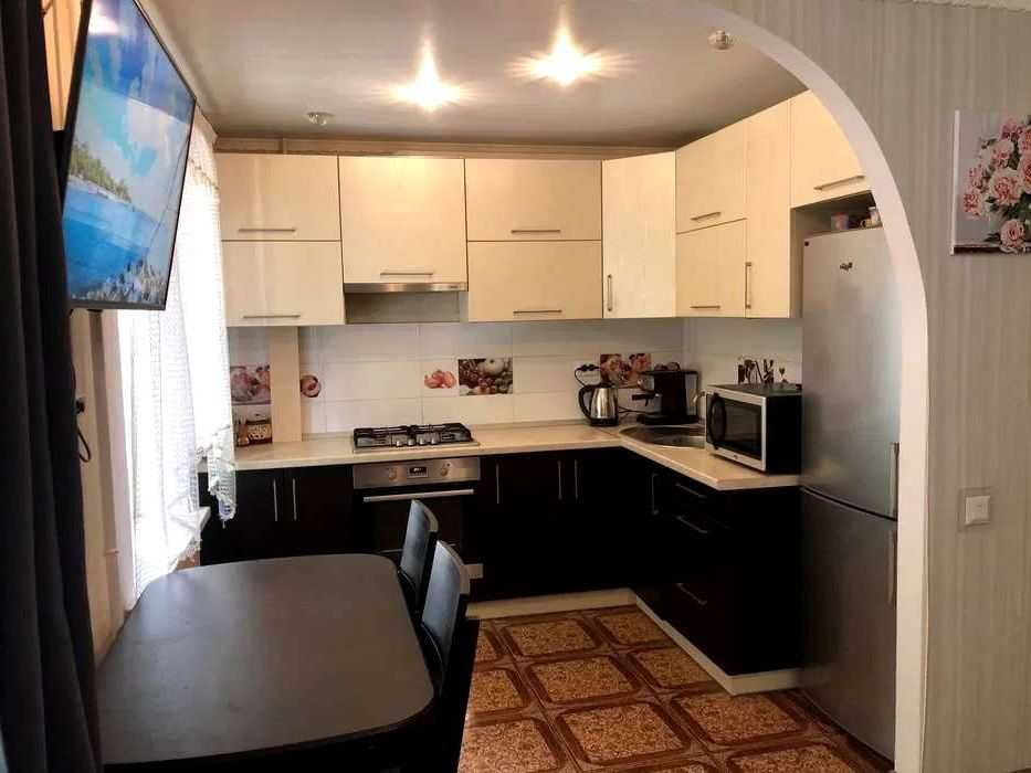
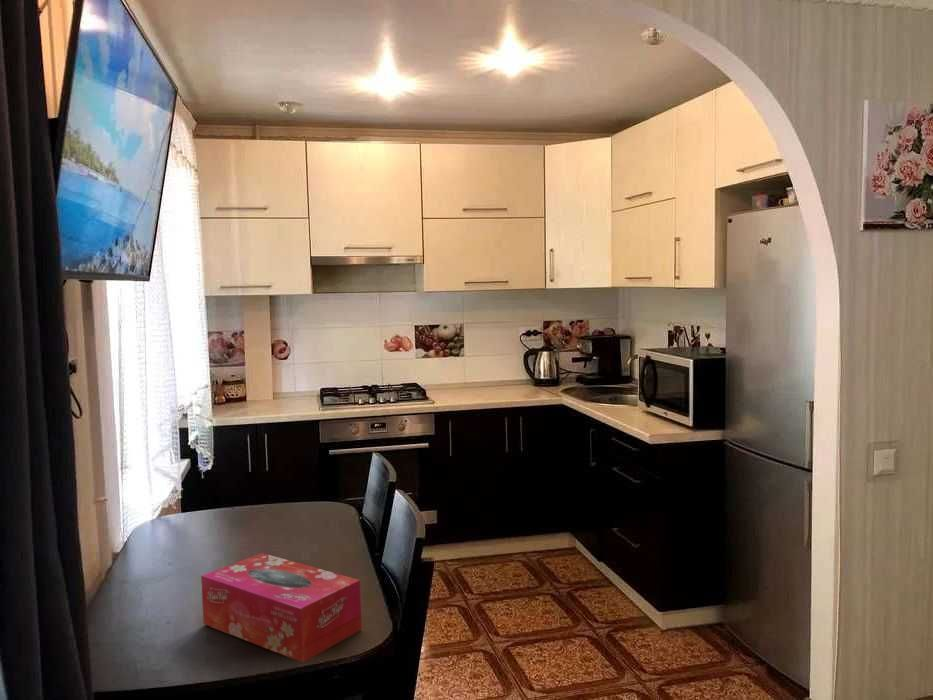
+ tissue box (280, 602)
